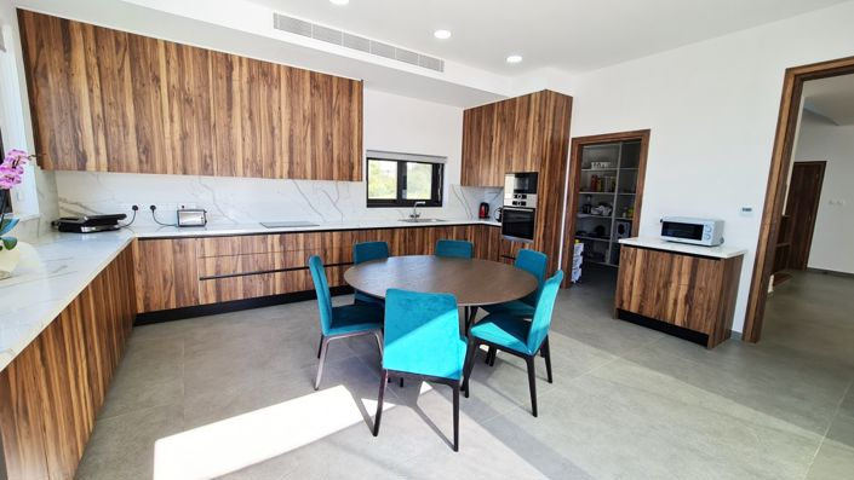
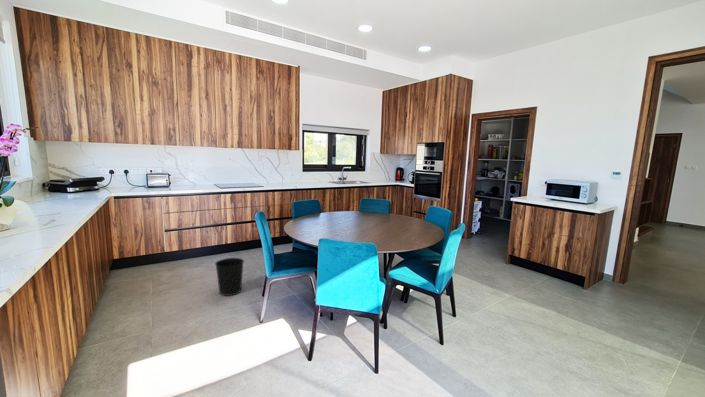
+ wastebasket (230, 276)
